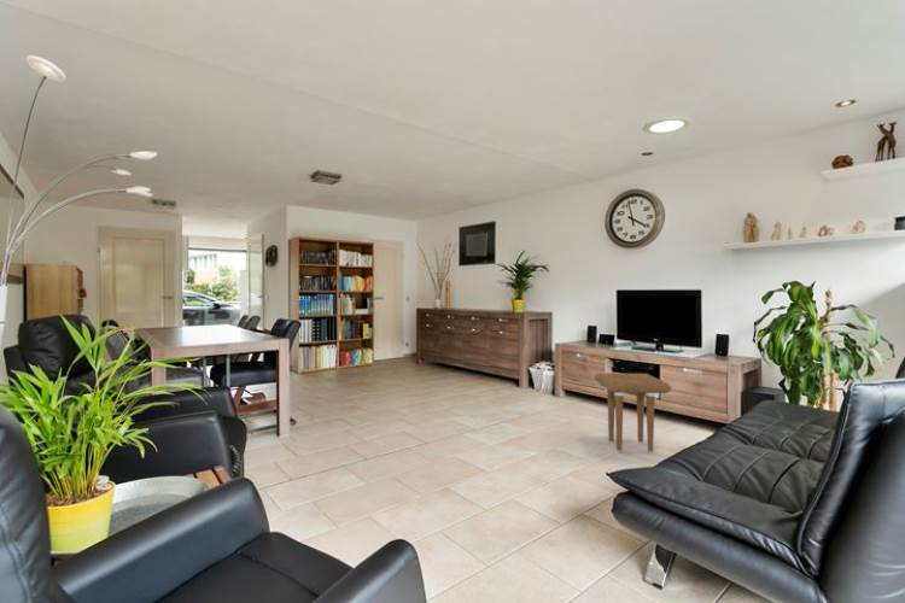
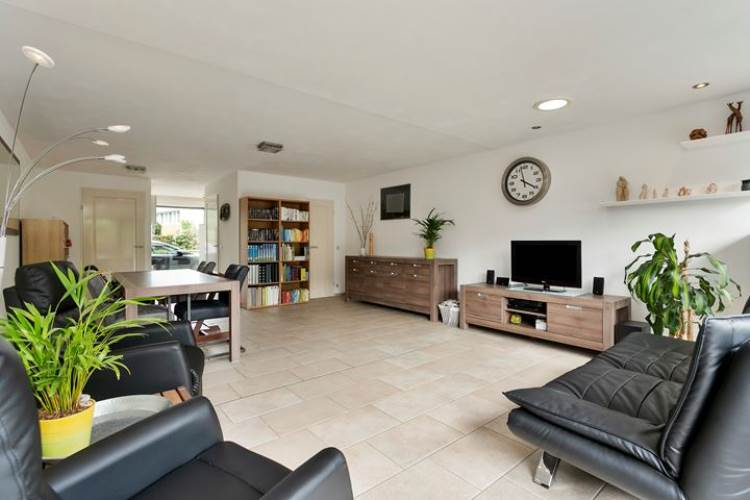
- side table (637, 411)
